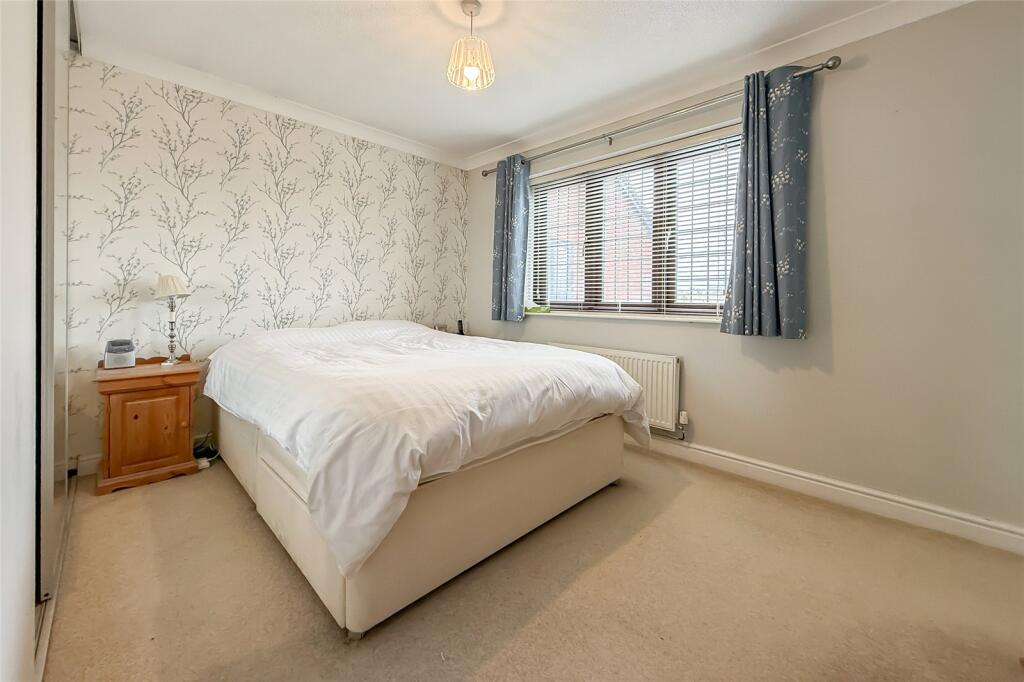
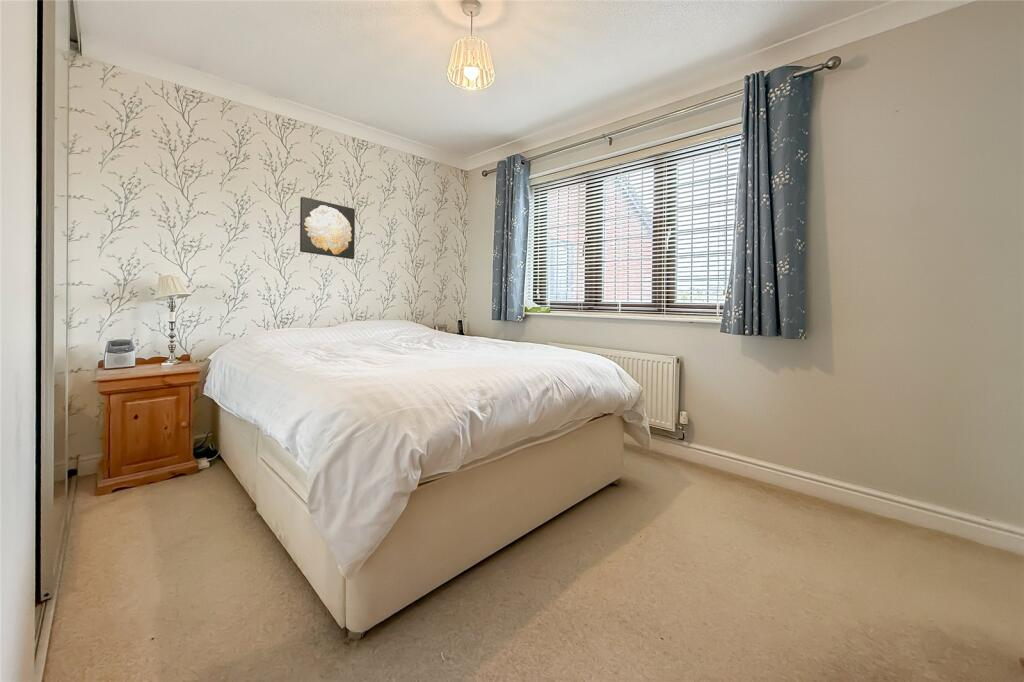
+ wall art (328, 229)
